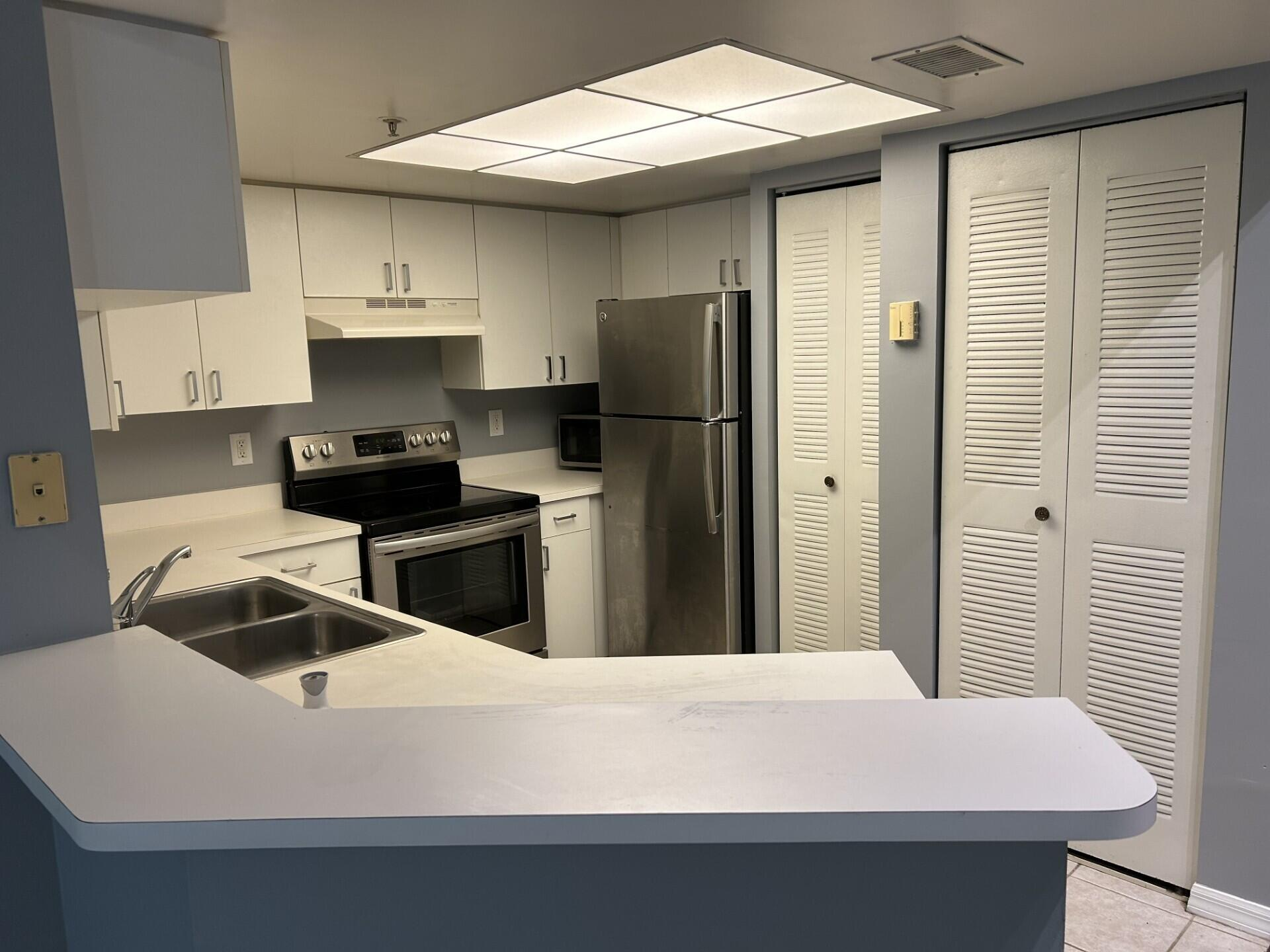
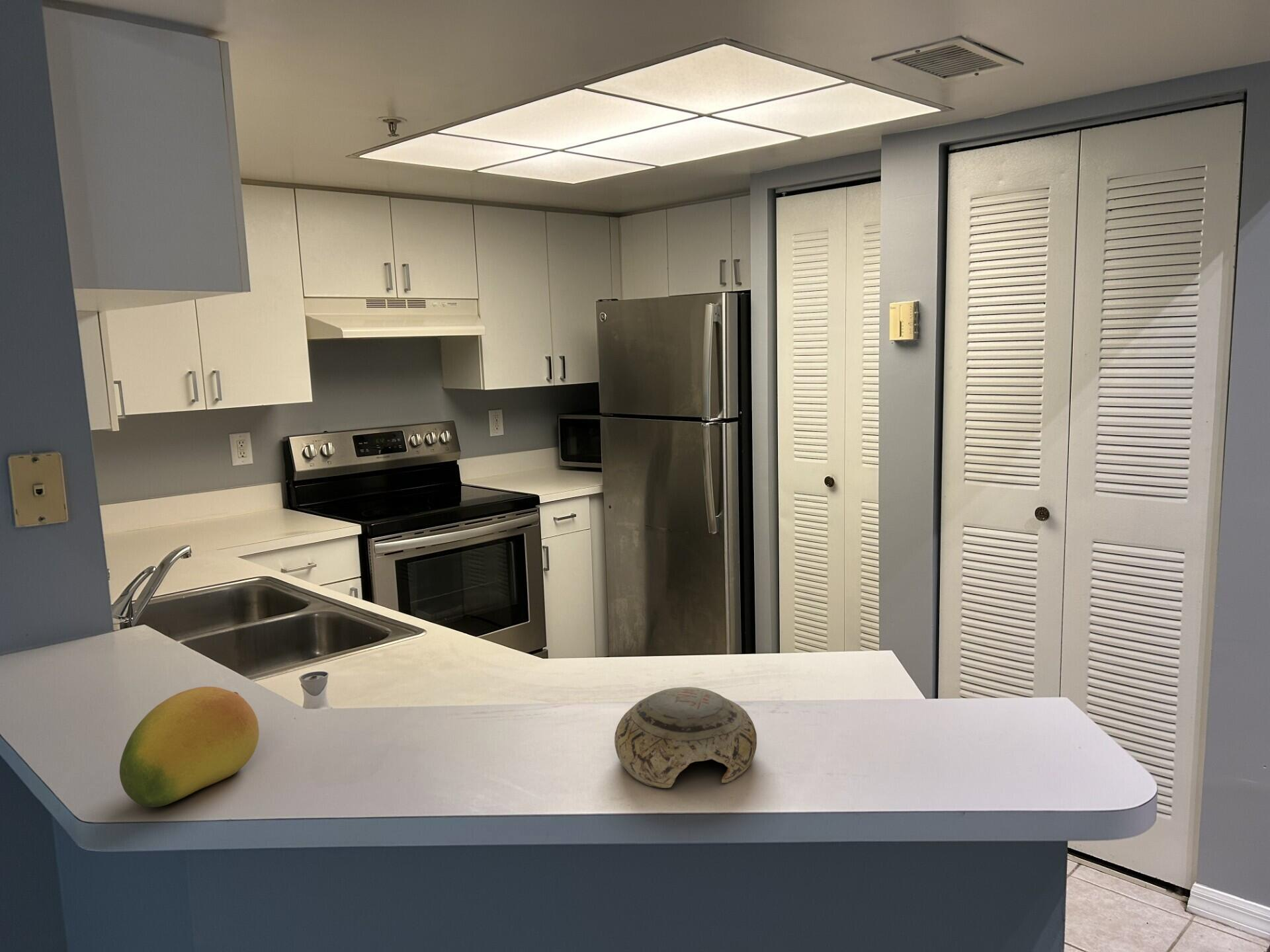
+ fruit (187, 742)
+ bowl (685, 729)
